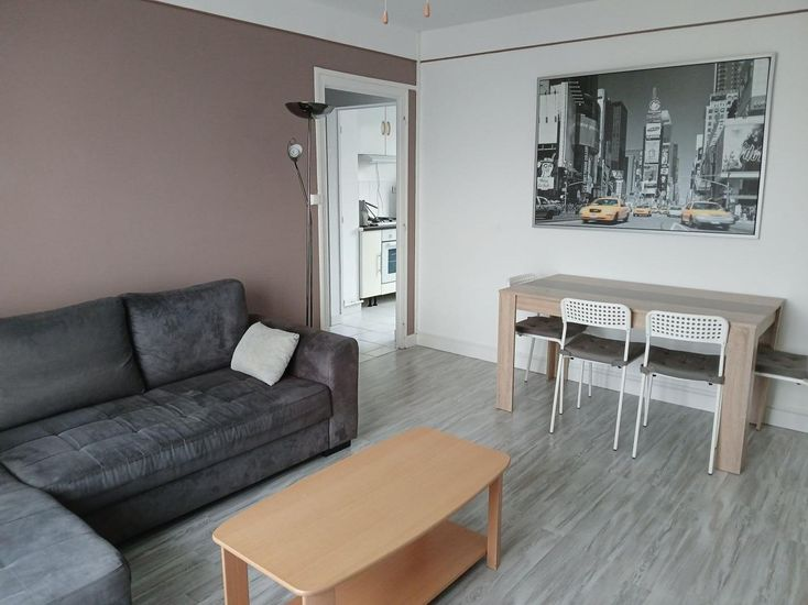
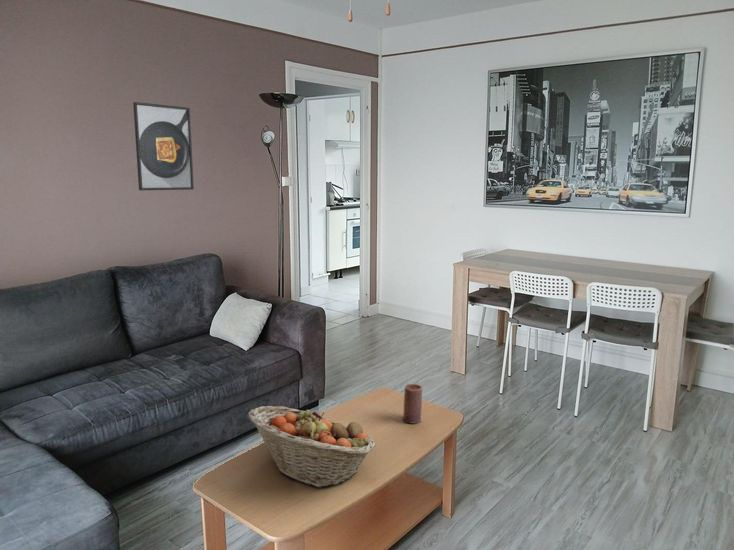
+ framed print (164, 148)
+ candle (412, 403)
+ fruit basket (311, 438)
